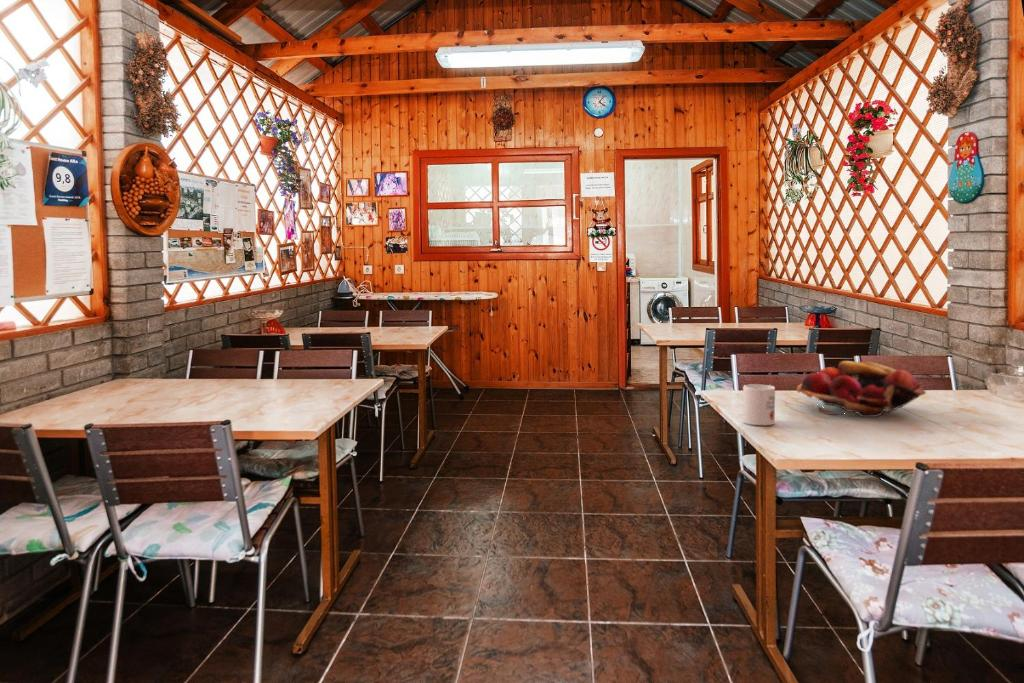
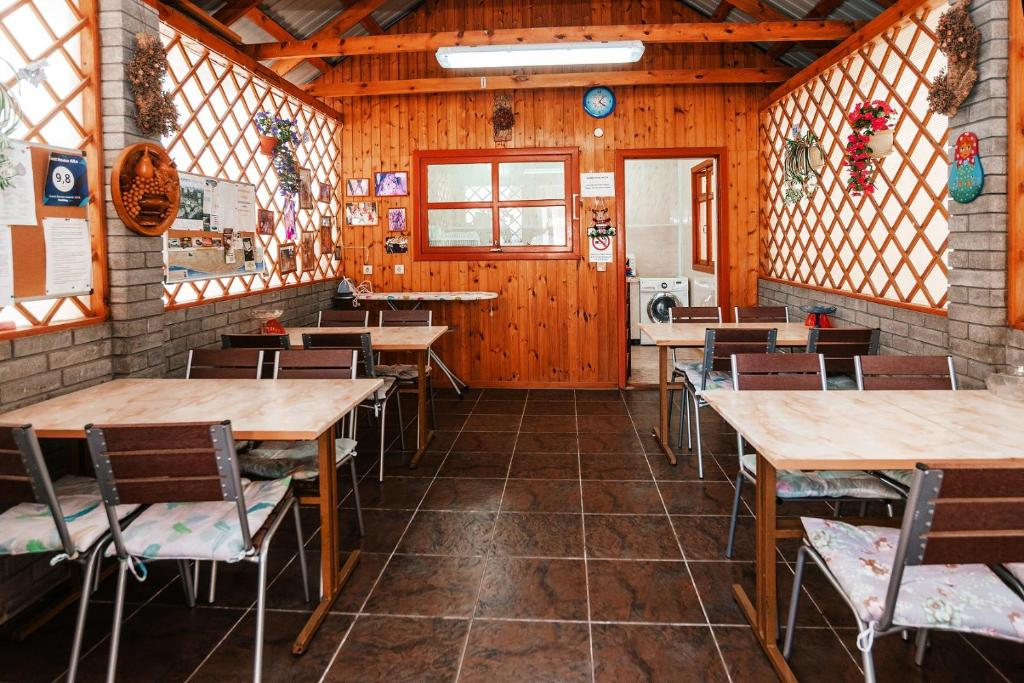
- mug (761, 403)
- fruit basket (858, 386)
